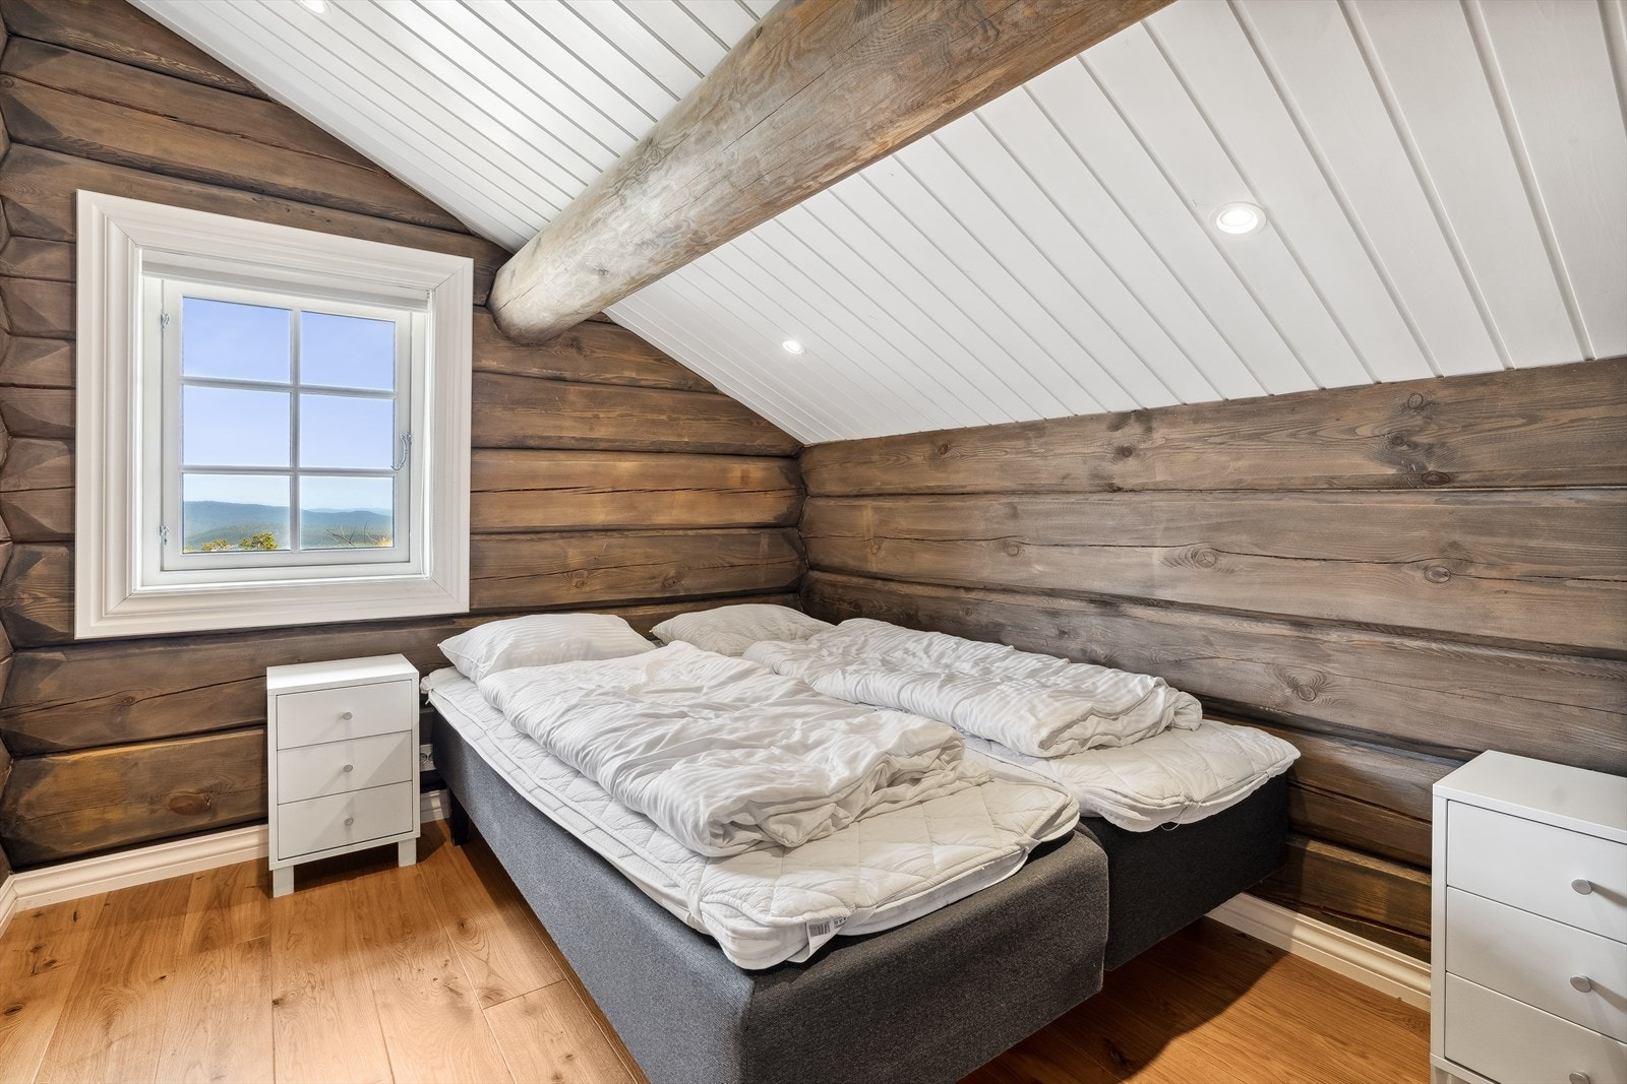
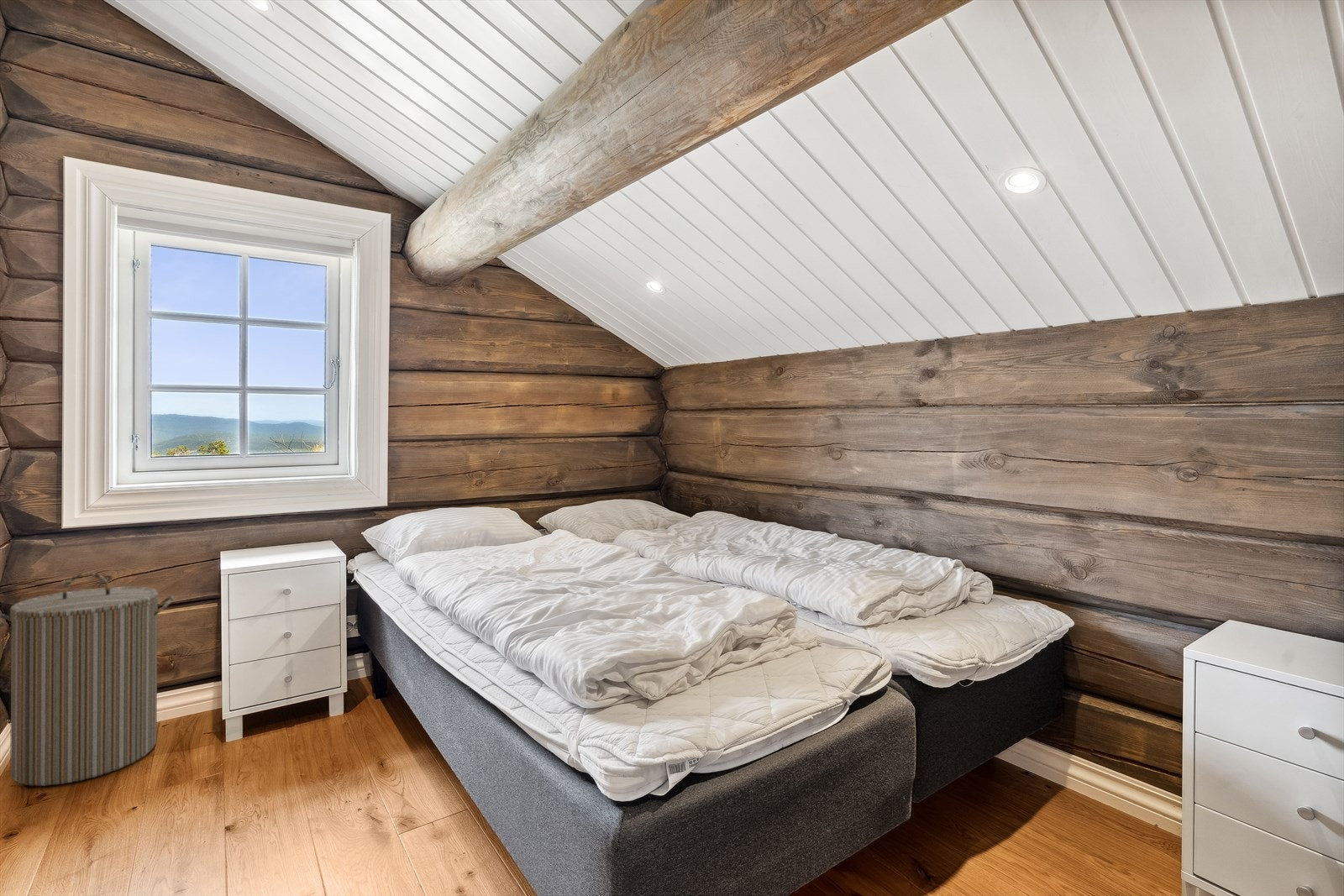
+ laundry hamper (87, 665)
